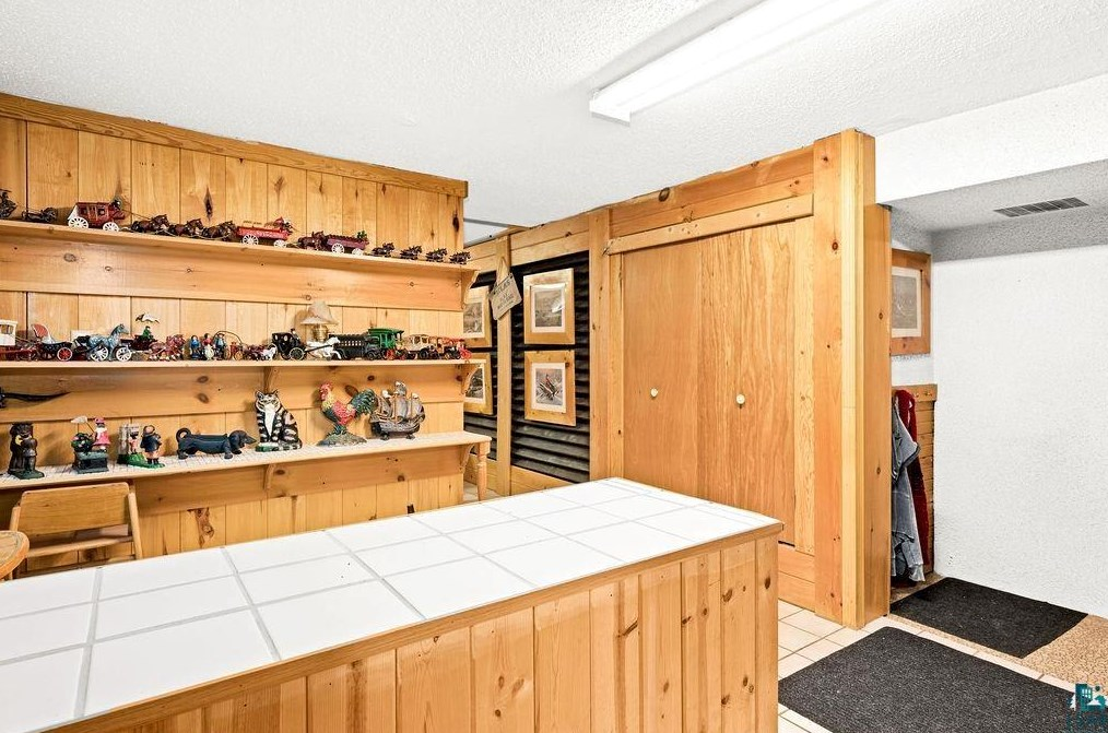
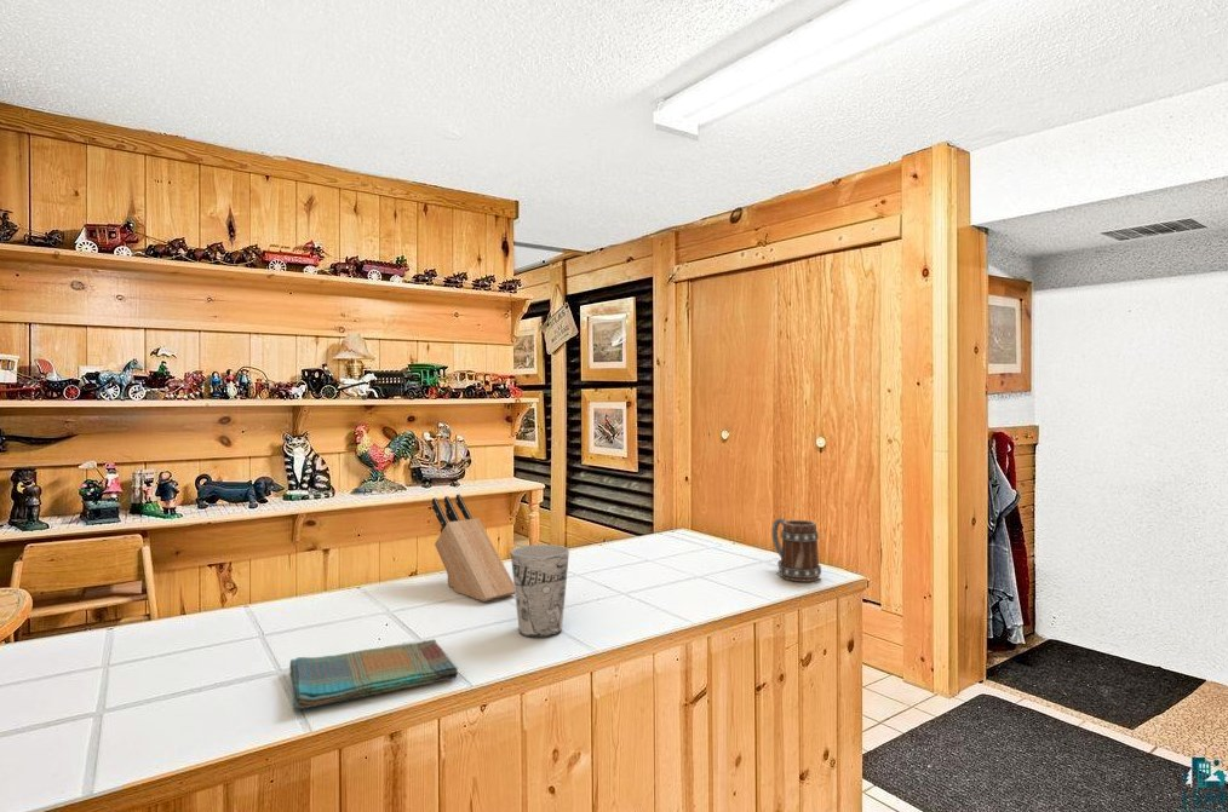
+ cup (540, 589)
+ knife block (470, 543)
+ dish towel (372, 668)
+ mug (793, 547)
